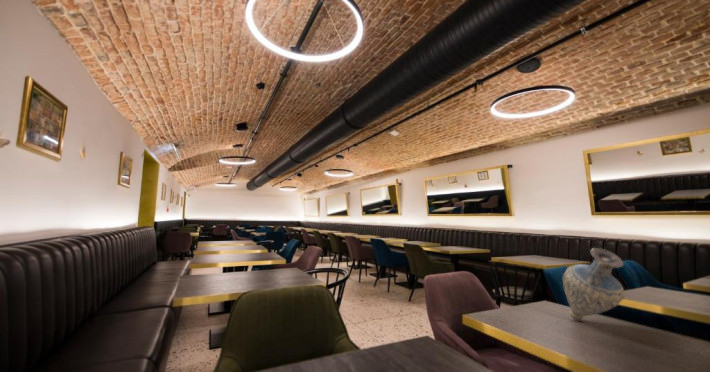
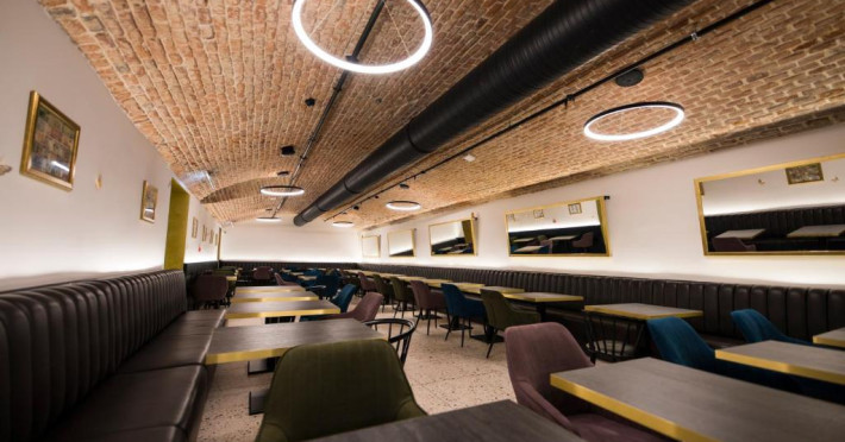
- vase (592, 287)
